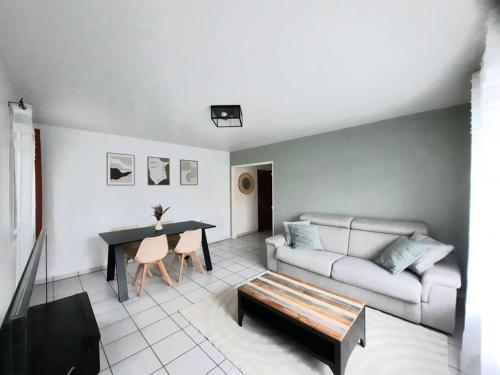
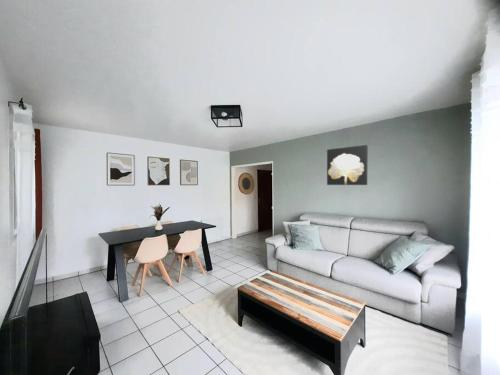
+ wall art (346, 166)
